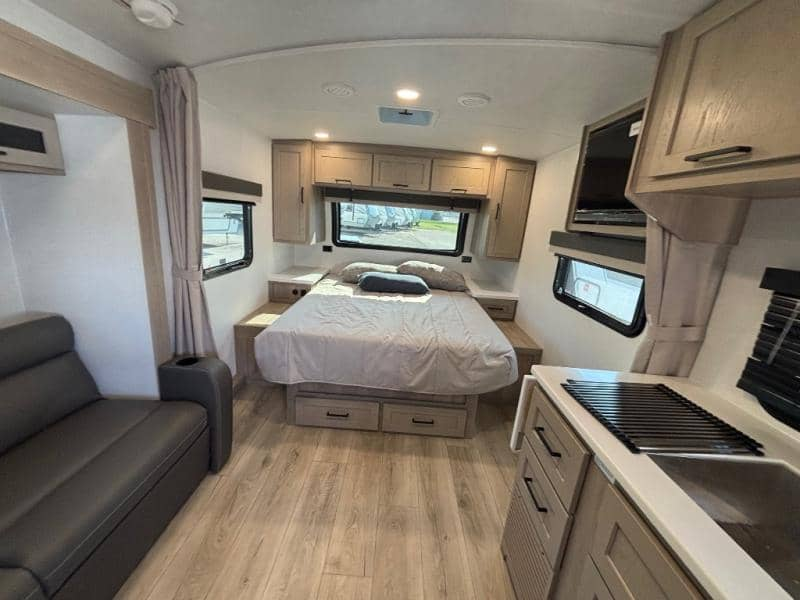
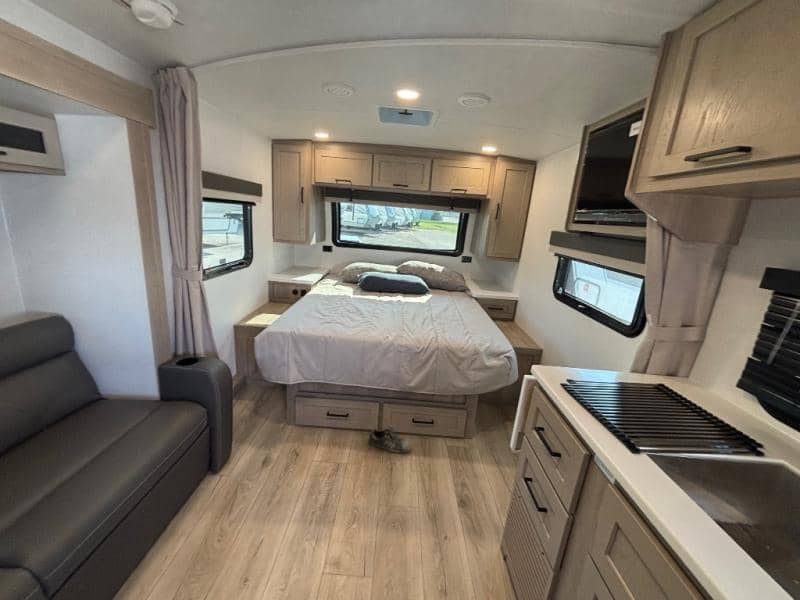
+ shoe (389, 438)
